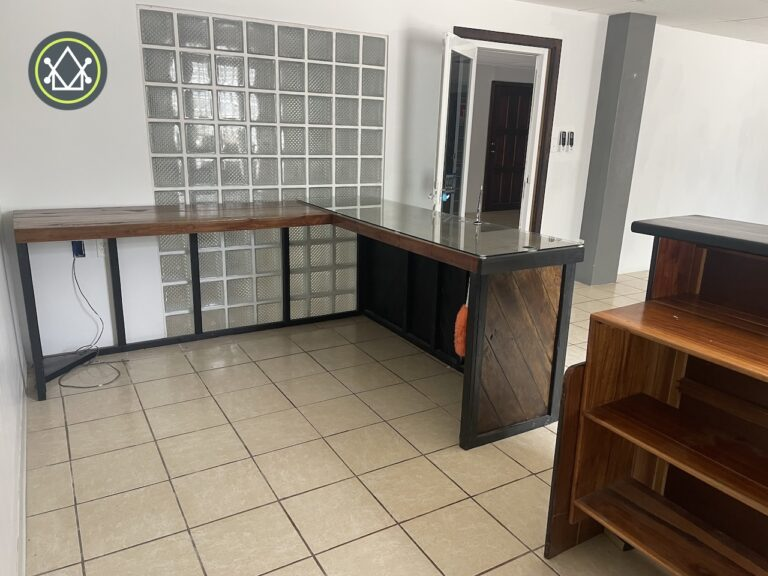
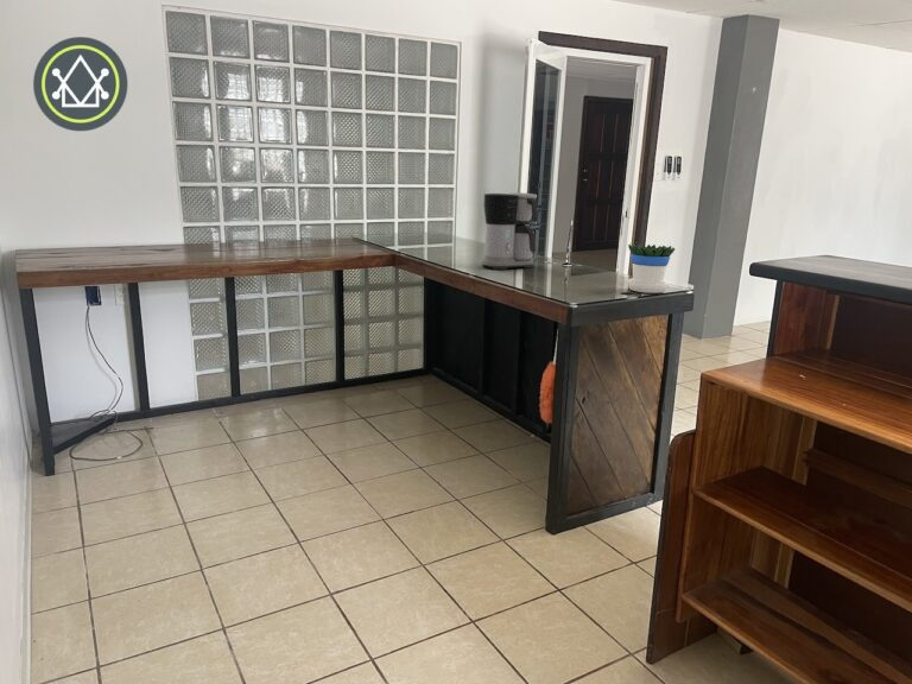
+ flowerpot (648, 268)
+ coffee maker (512, 230)
